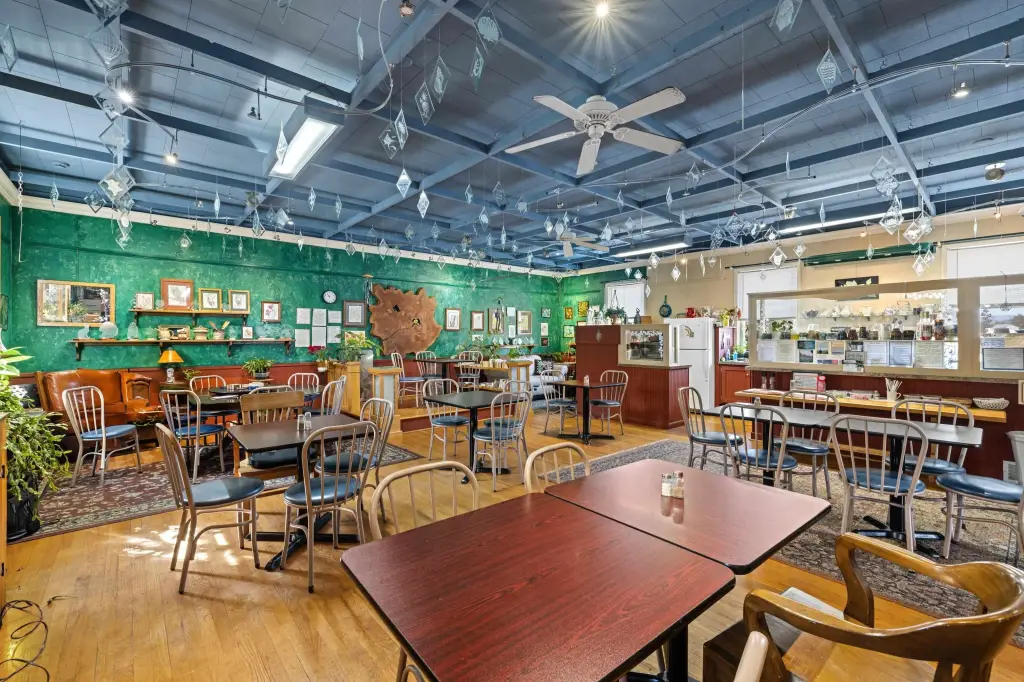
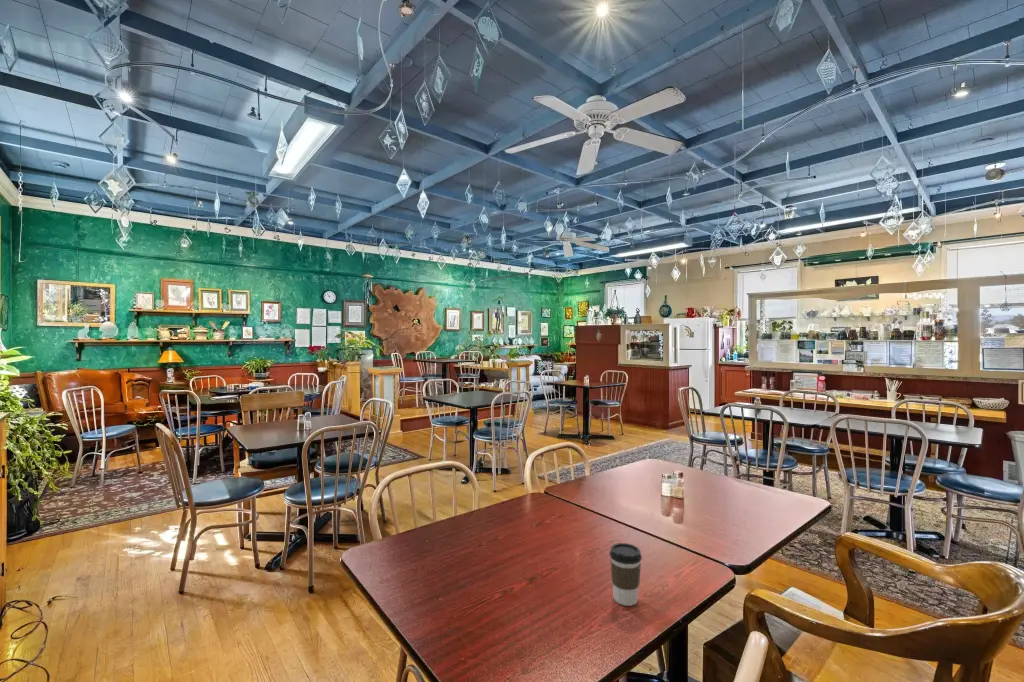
+ coffee cup (625, 574)
